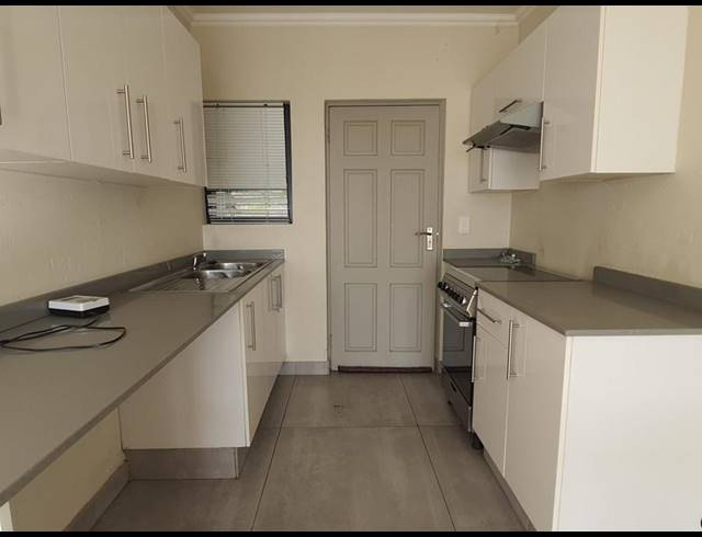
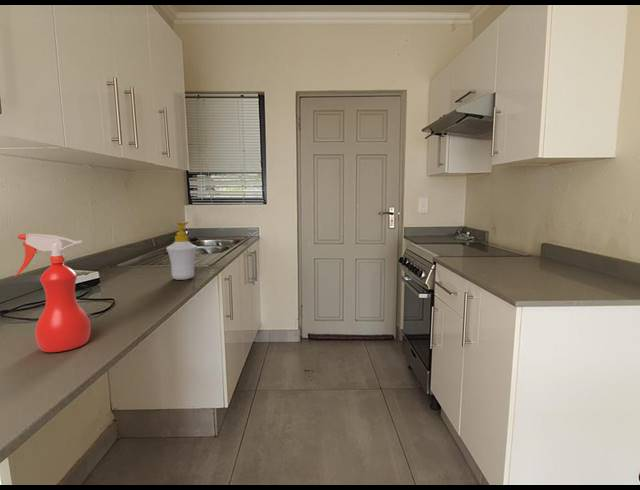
+ spray bottle (53, 290)
+ soap bottle (182, 250)
